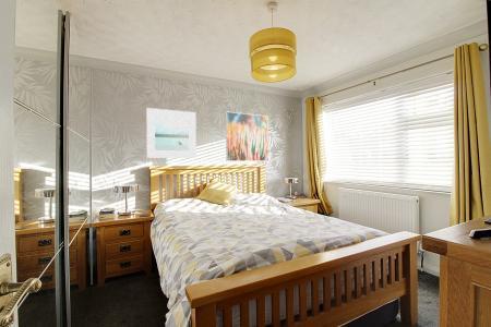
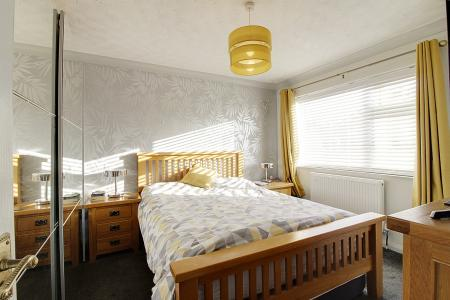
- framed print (172, 134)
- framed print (248, 137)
